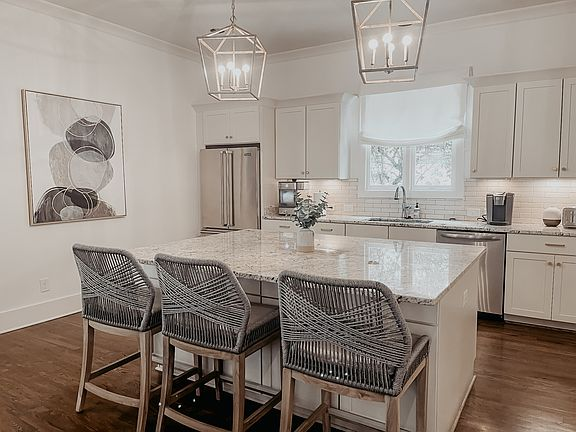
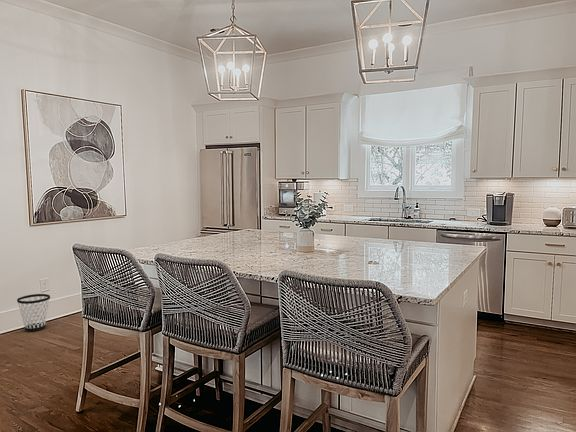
+ wastebasket (34, 313)
